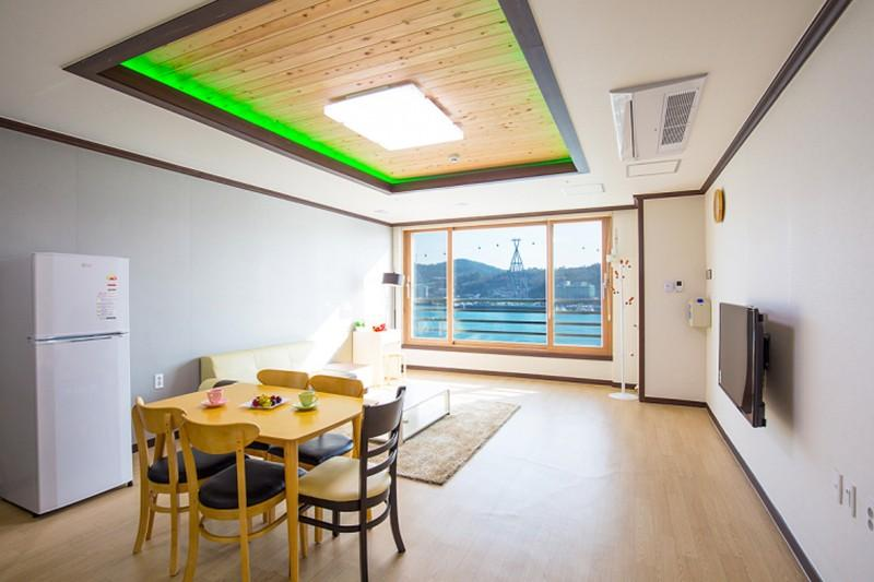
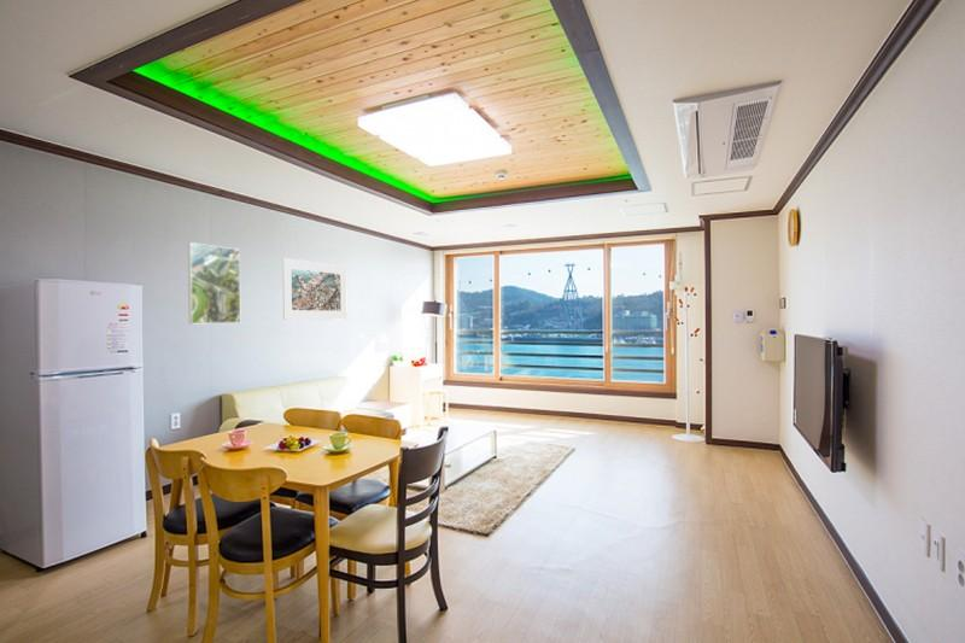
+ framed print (215, 285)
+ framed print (317, 291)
